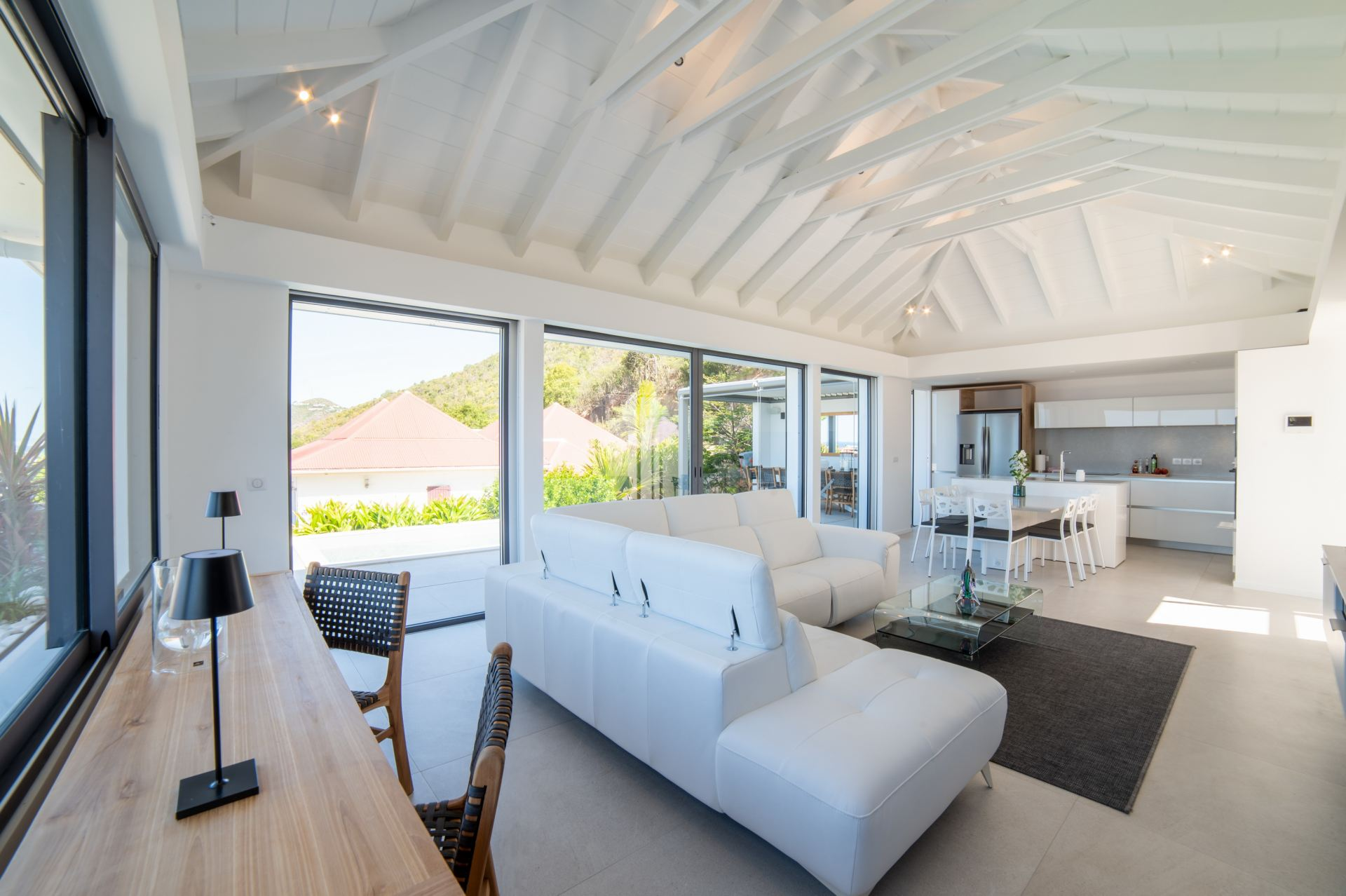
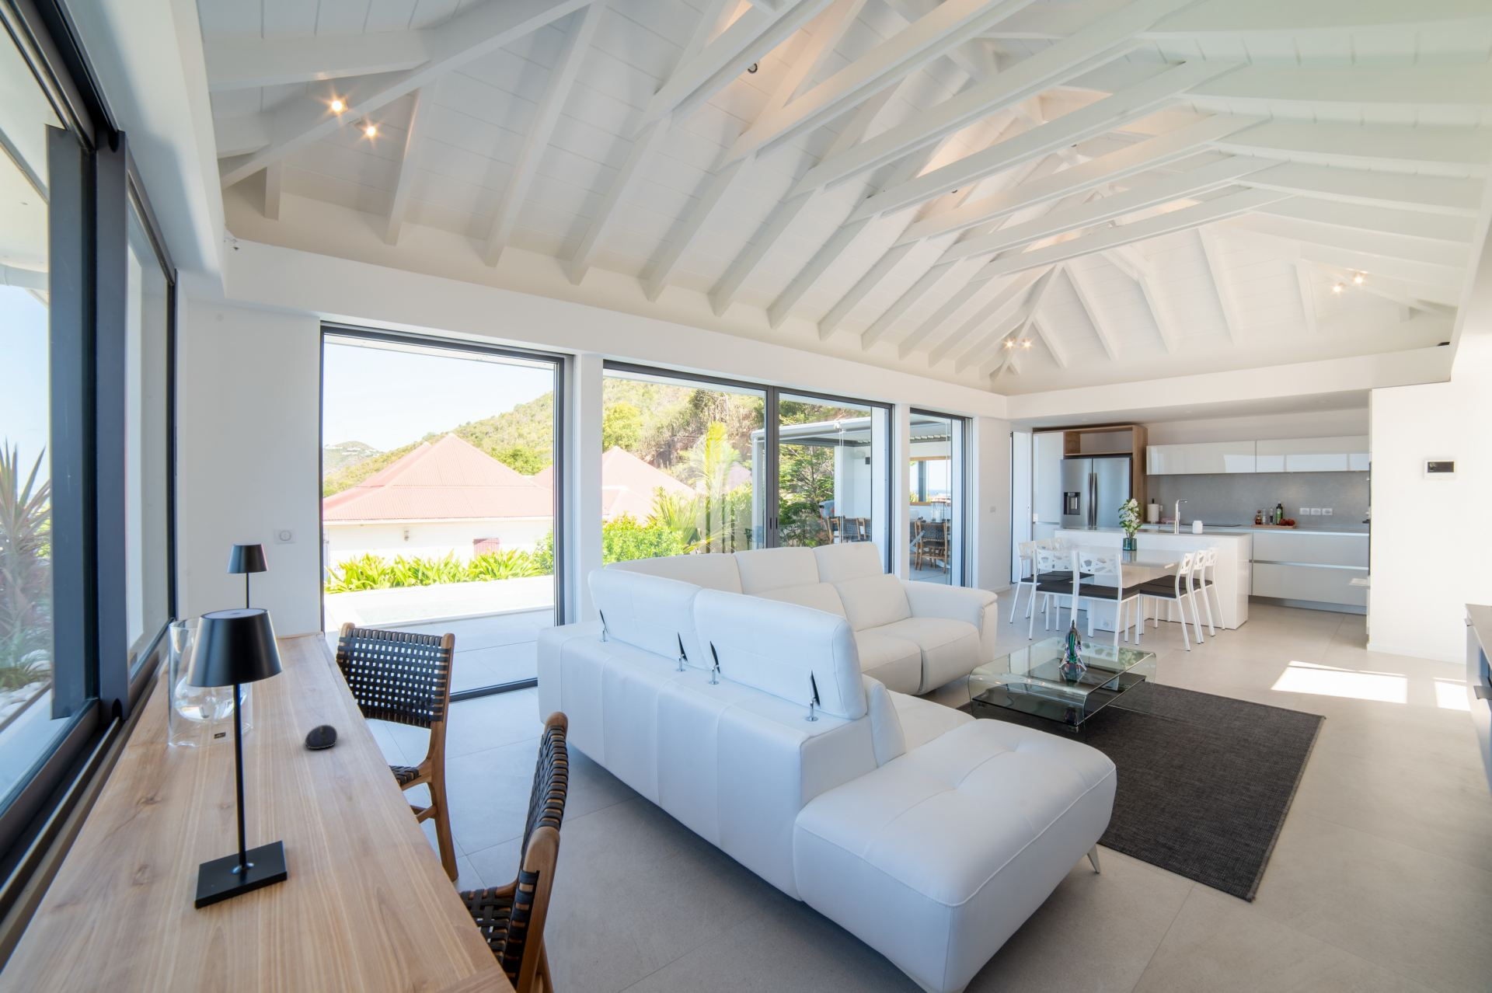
+ computer mouse (321, 735)
